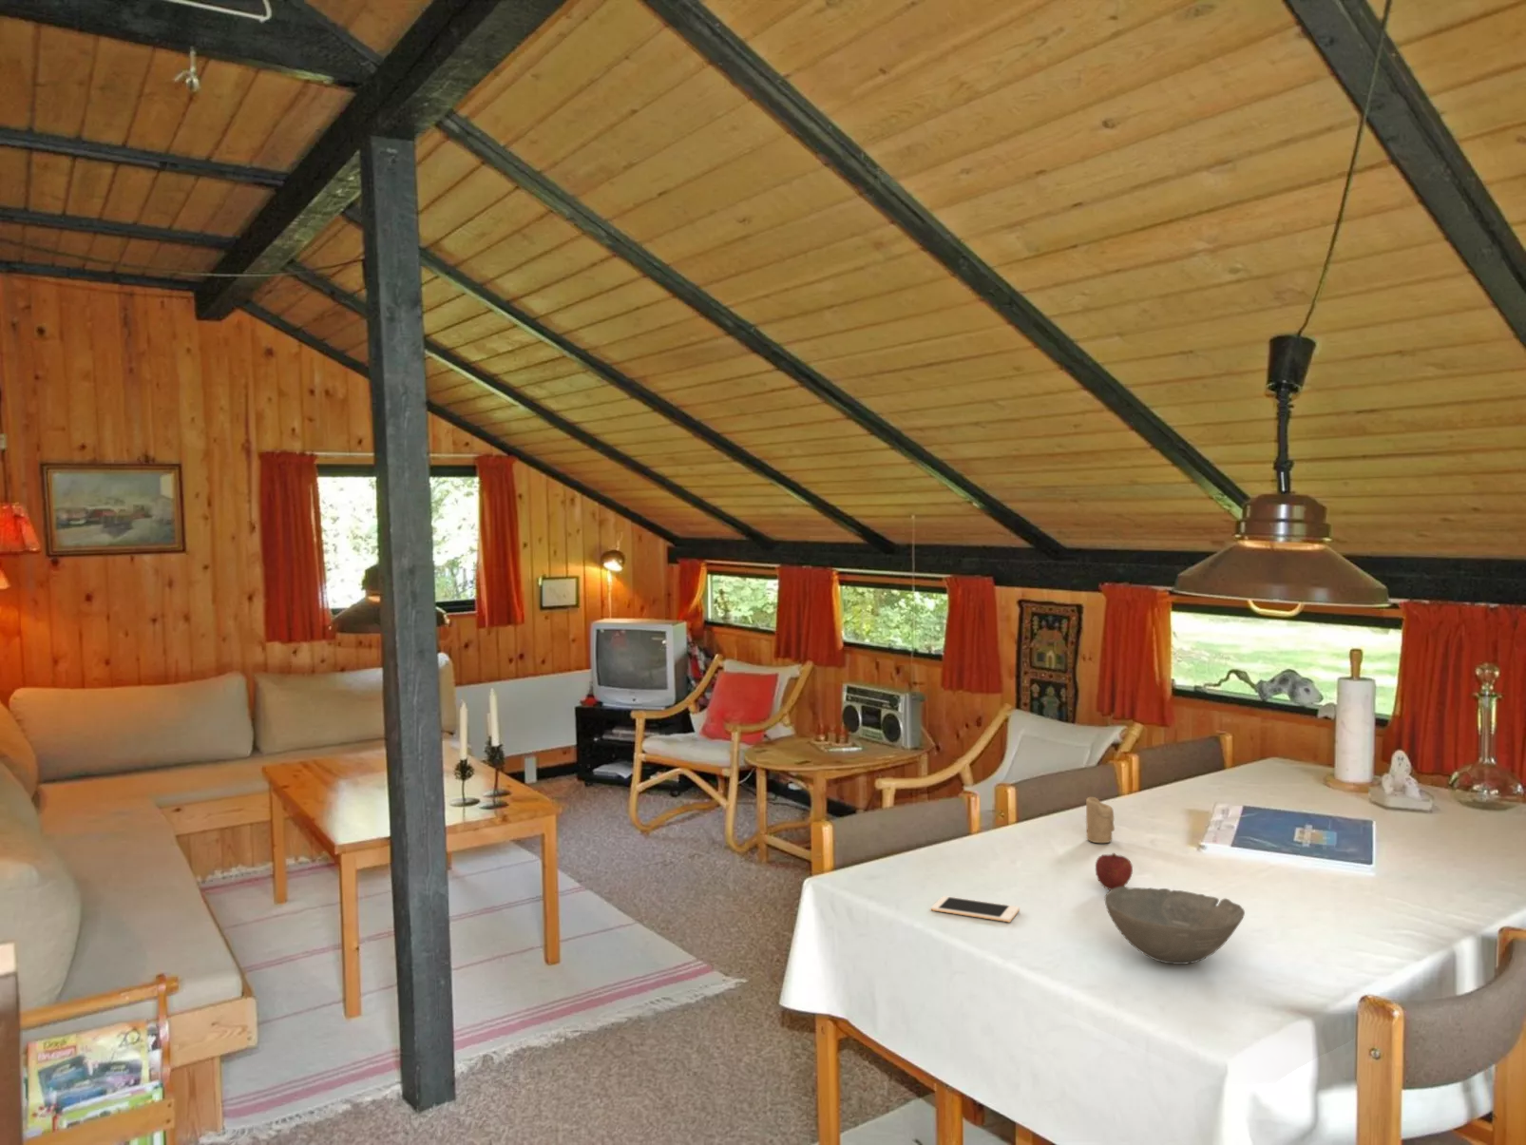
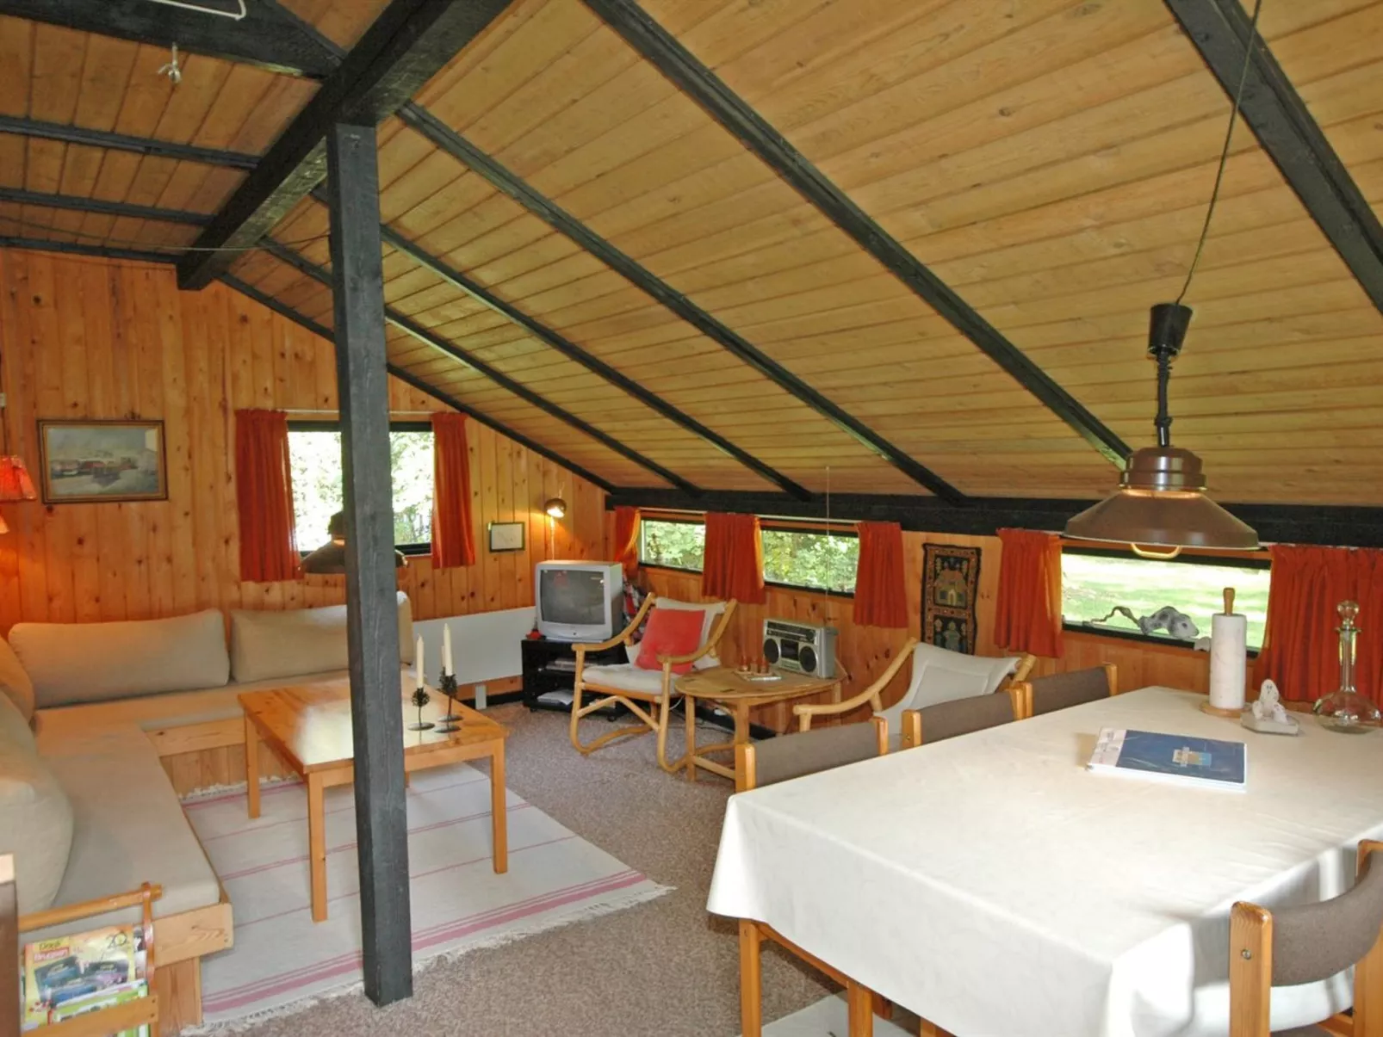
- bowl (1175, 930)
- fruit (1114, 871)
- cell phone (975, 908)
- candle (1100, 819)
